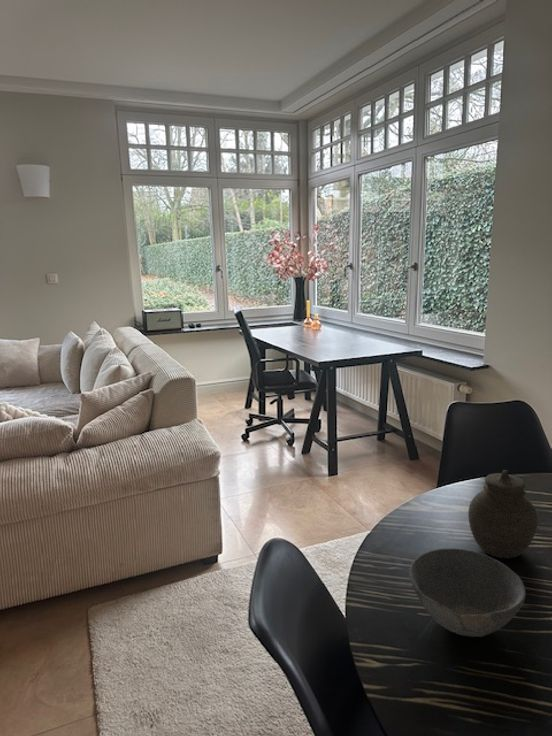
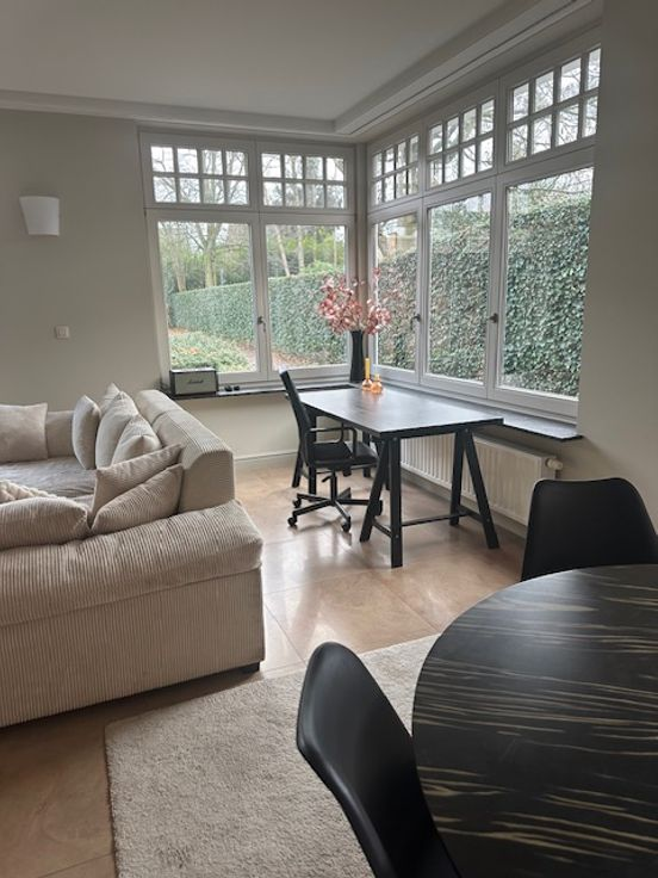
- jar (502, 511)
- bowl (463, 601)
